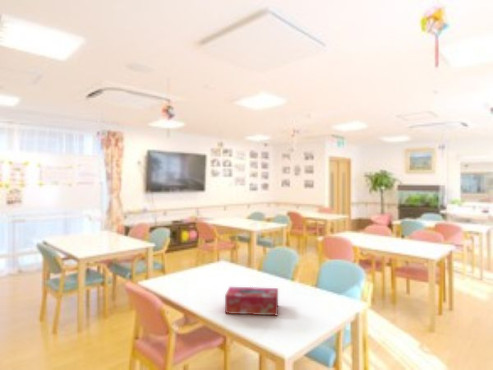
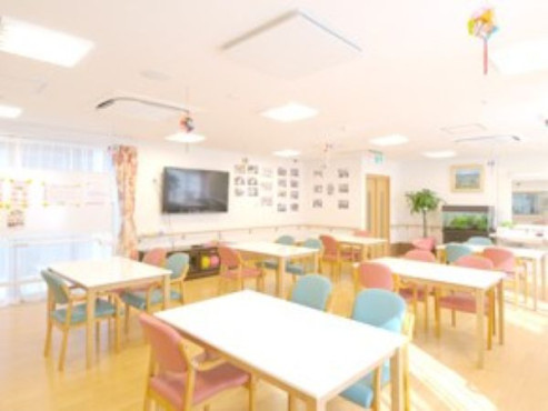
- tissue box (252, 300)
